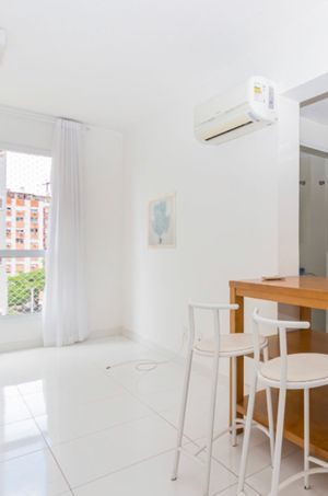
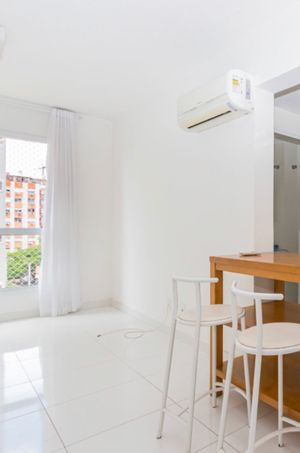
- wall art (161, 221)
